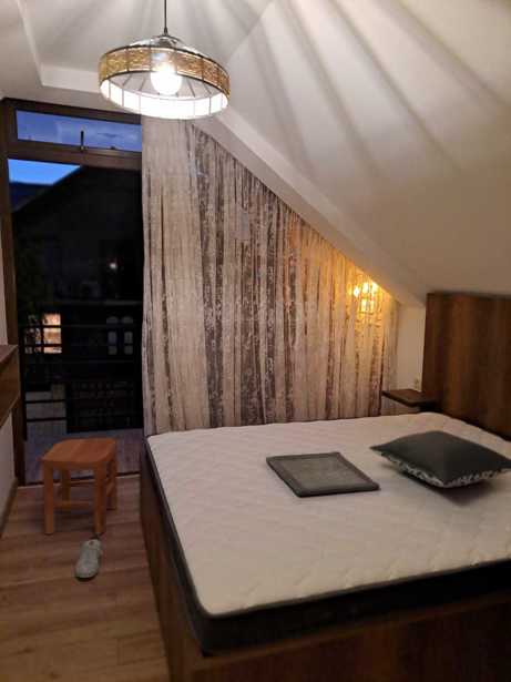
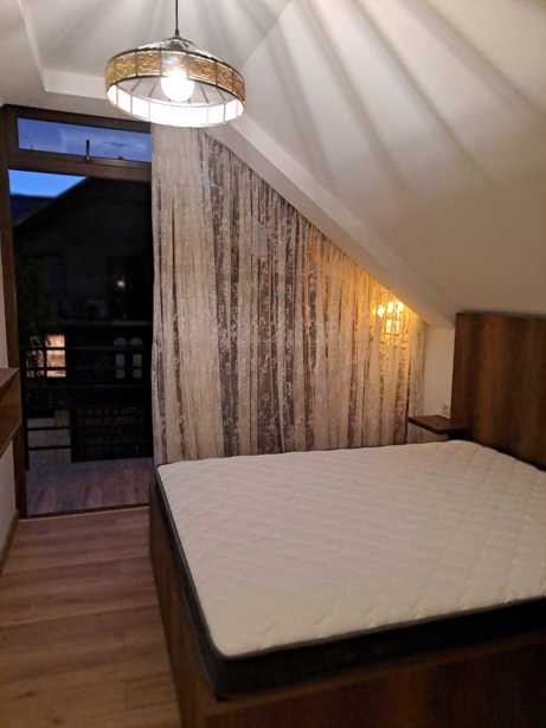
- pillow (442, 457)
- shoe (90, 552)
- serving tray (318, 471)
- stool (81, 483)
